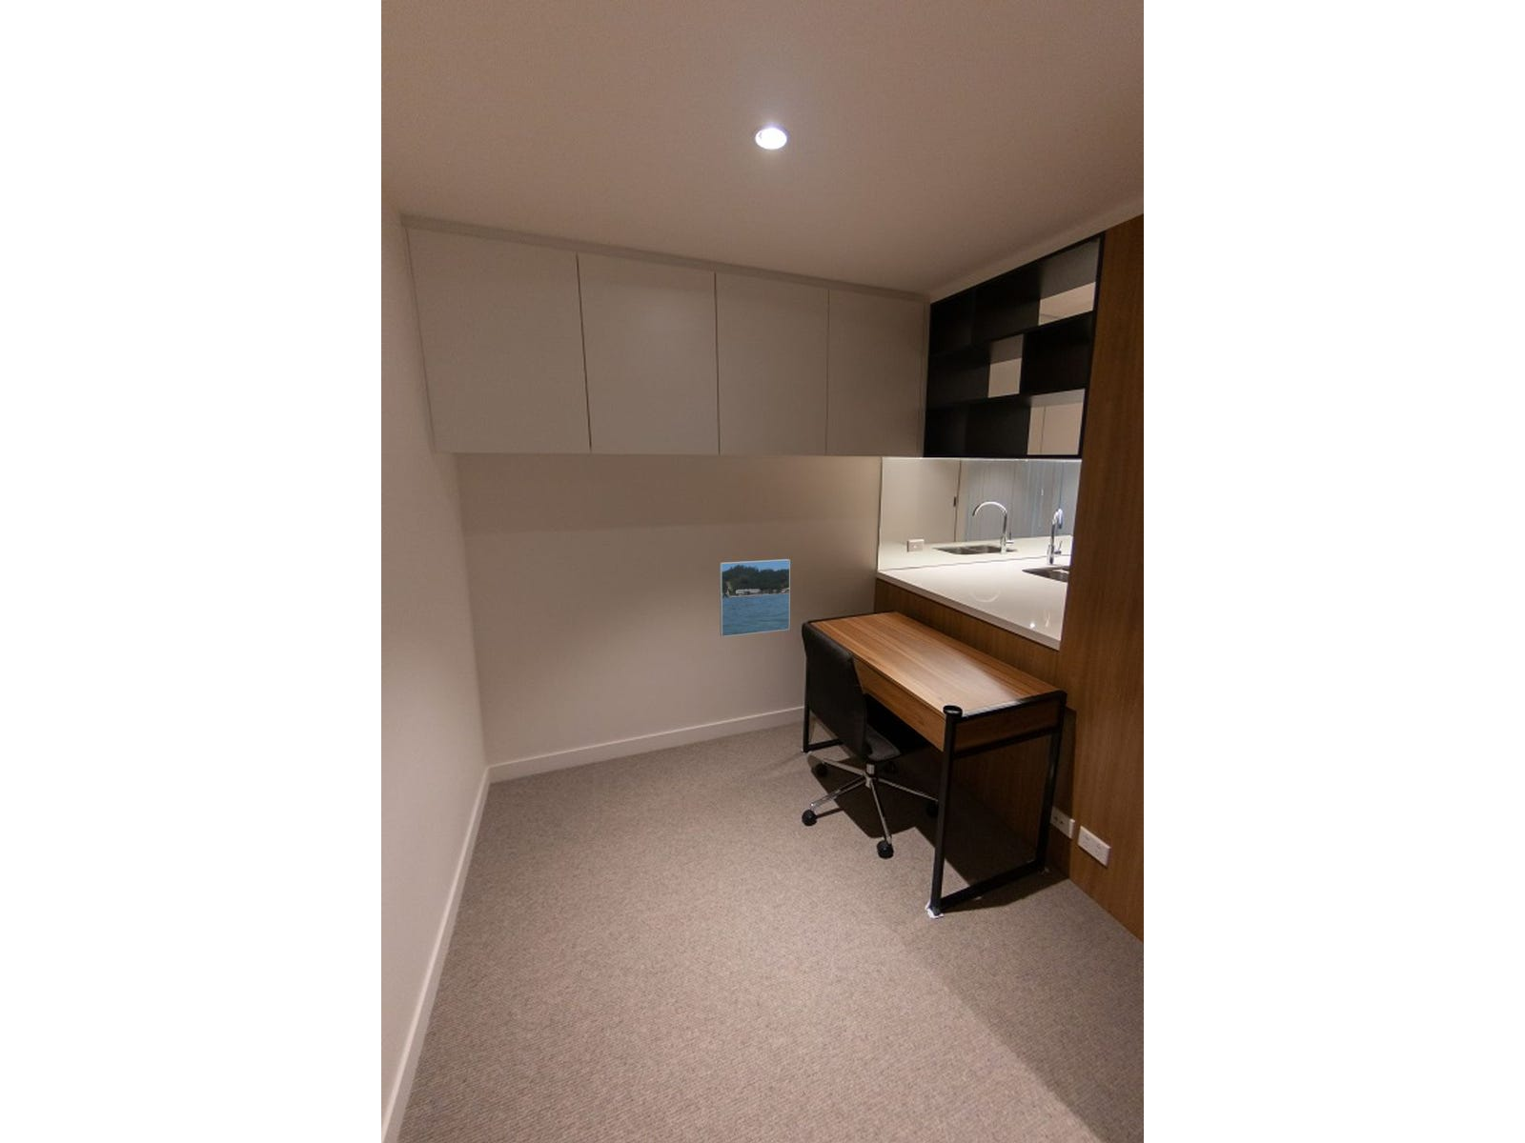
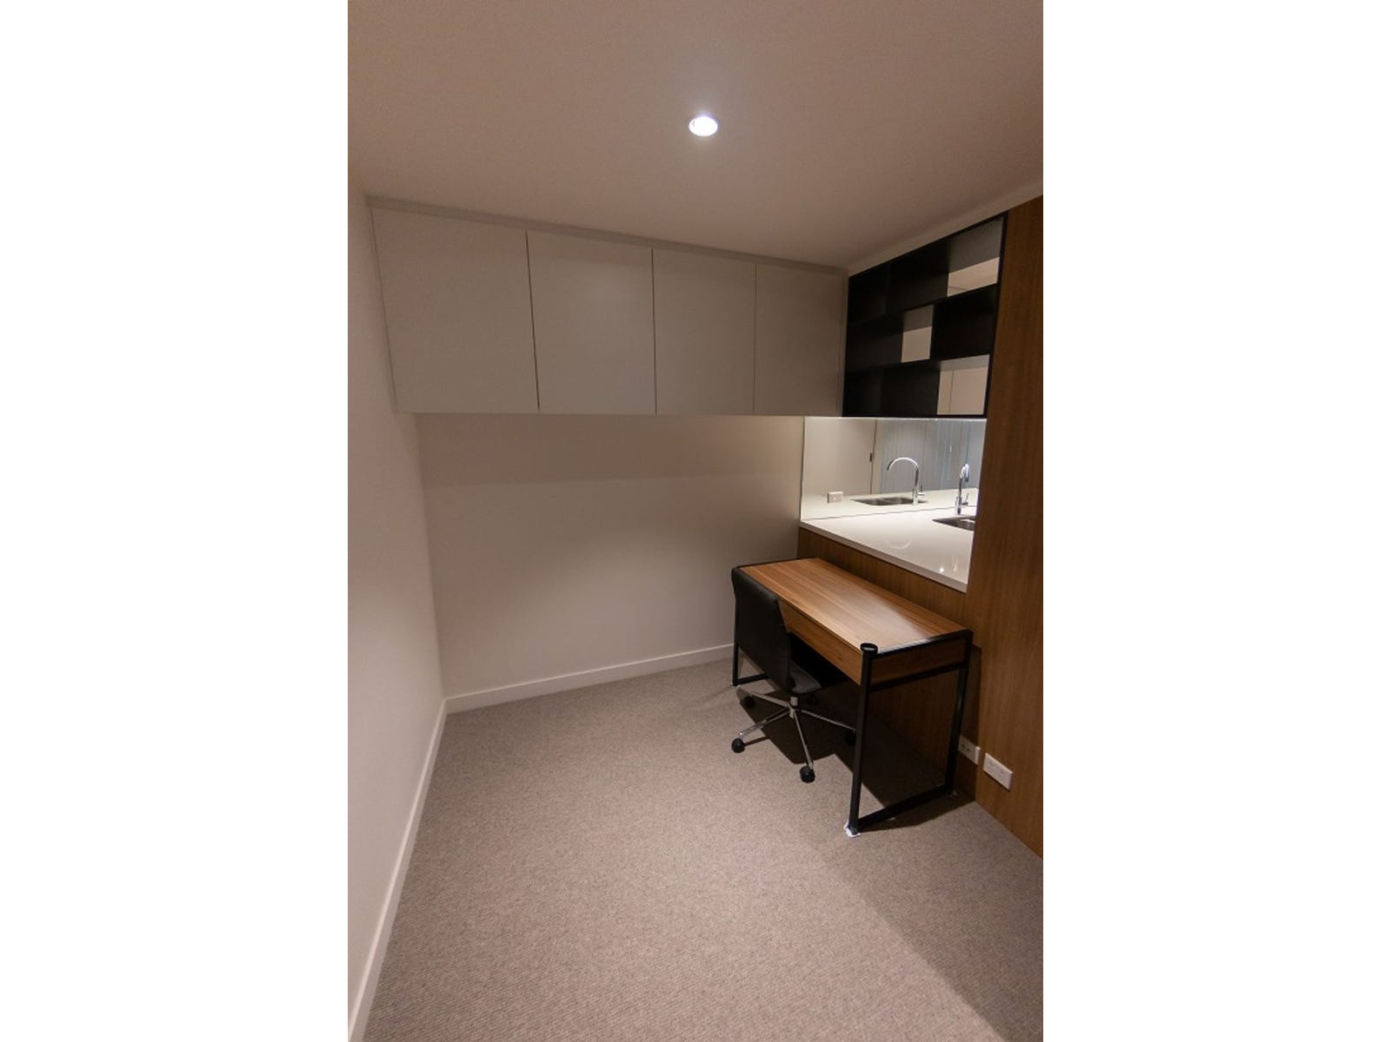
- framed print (755, 597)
